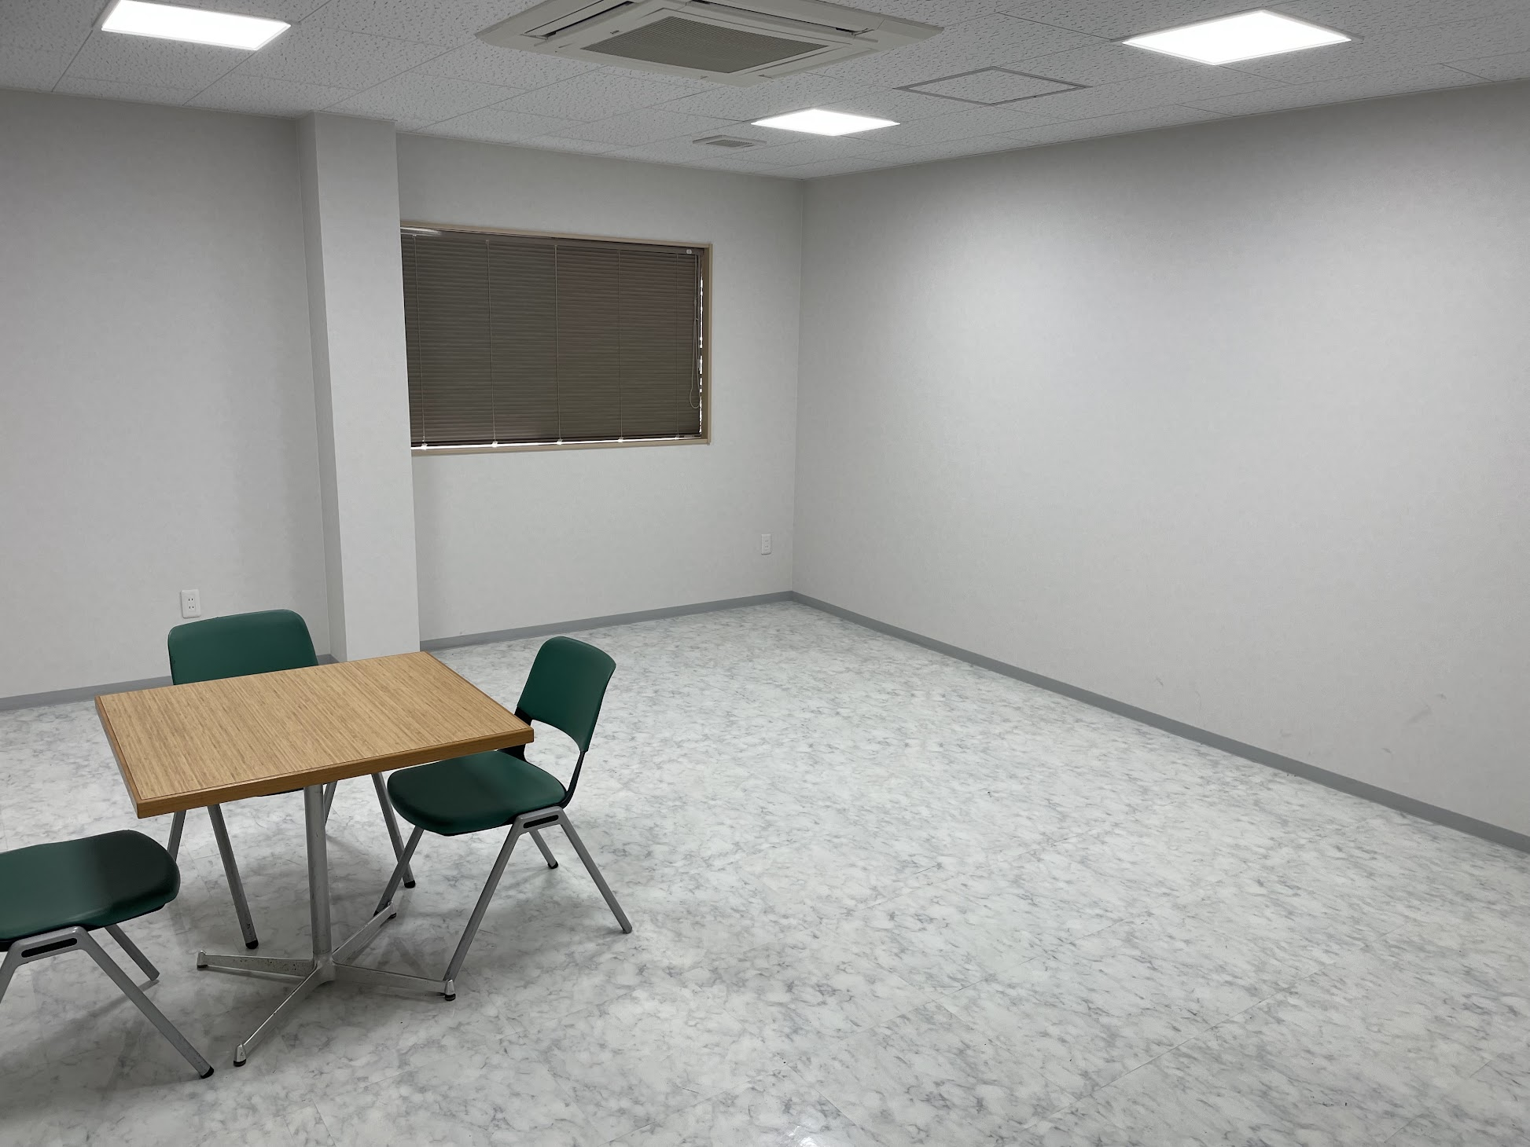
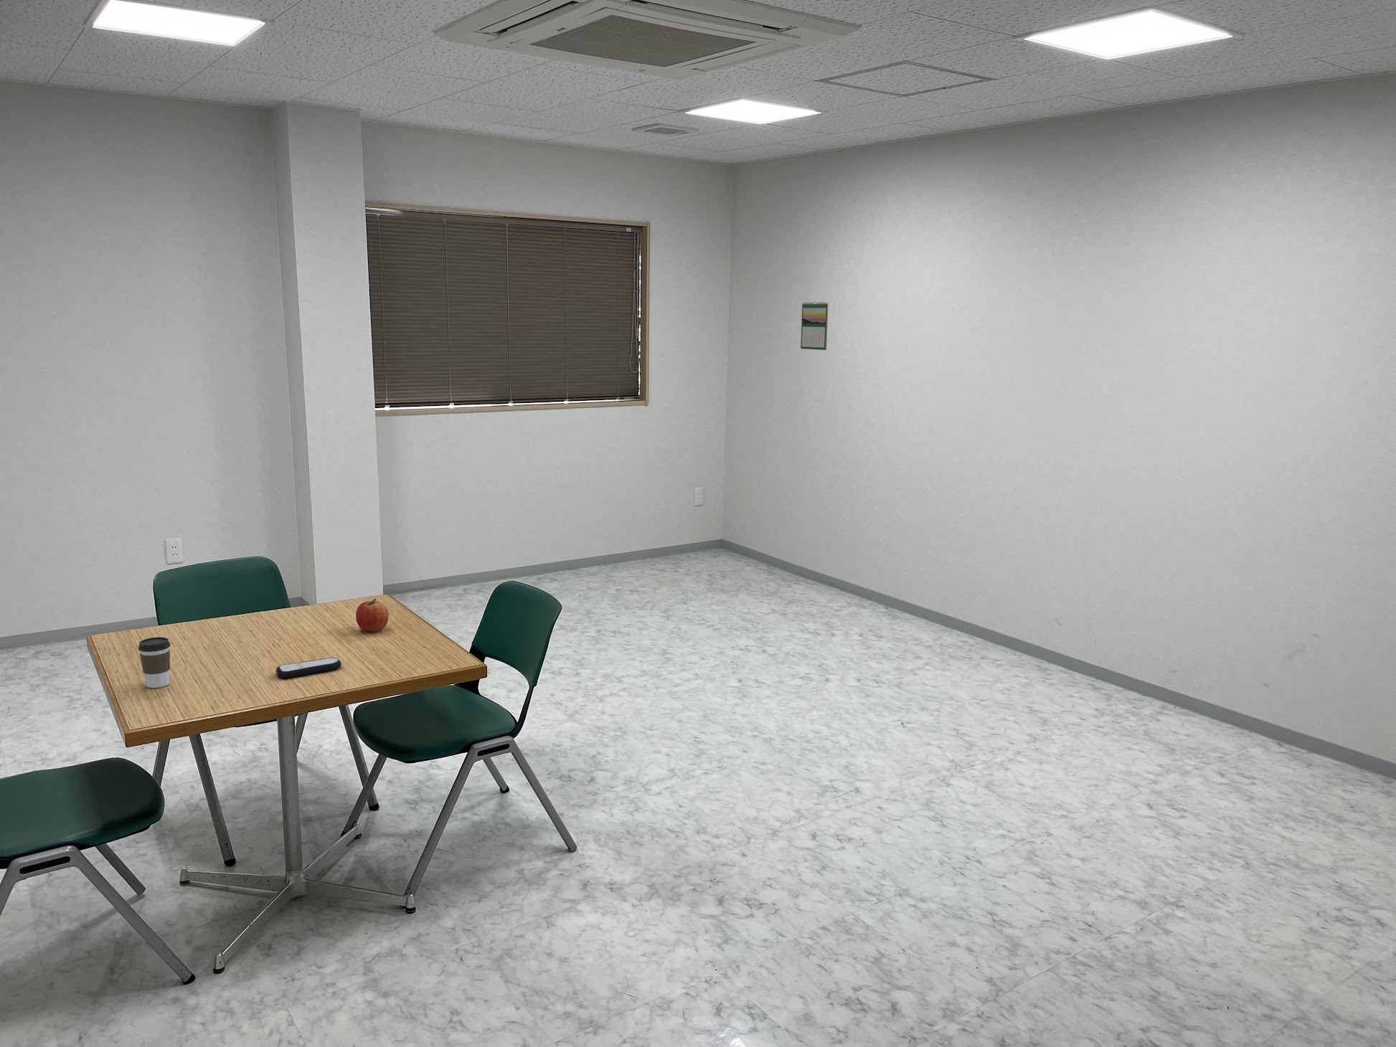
+ apple (372, 614)
+ coffee cup (156, 662)
+ remote control (309, 666)
+ calendar (814, 326)
